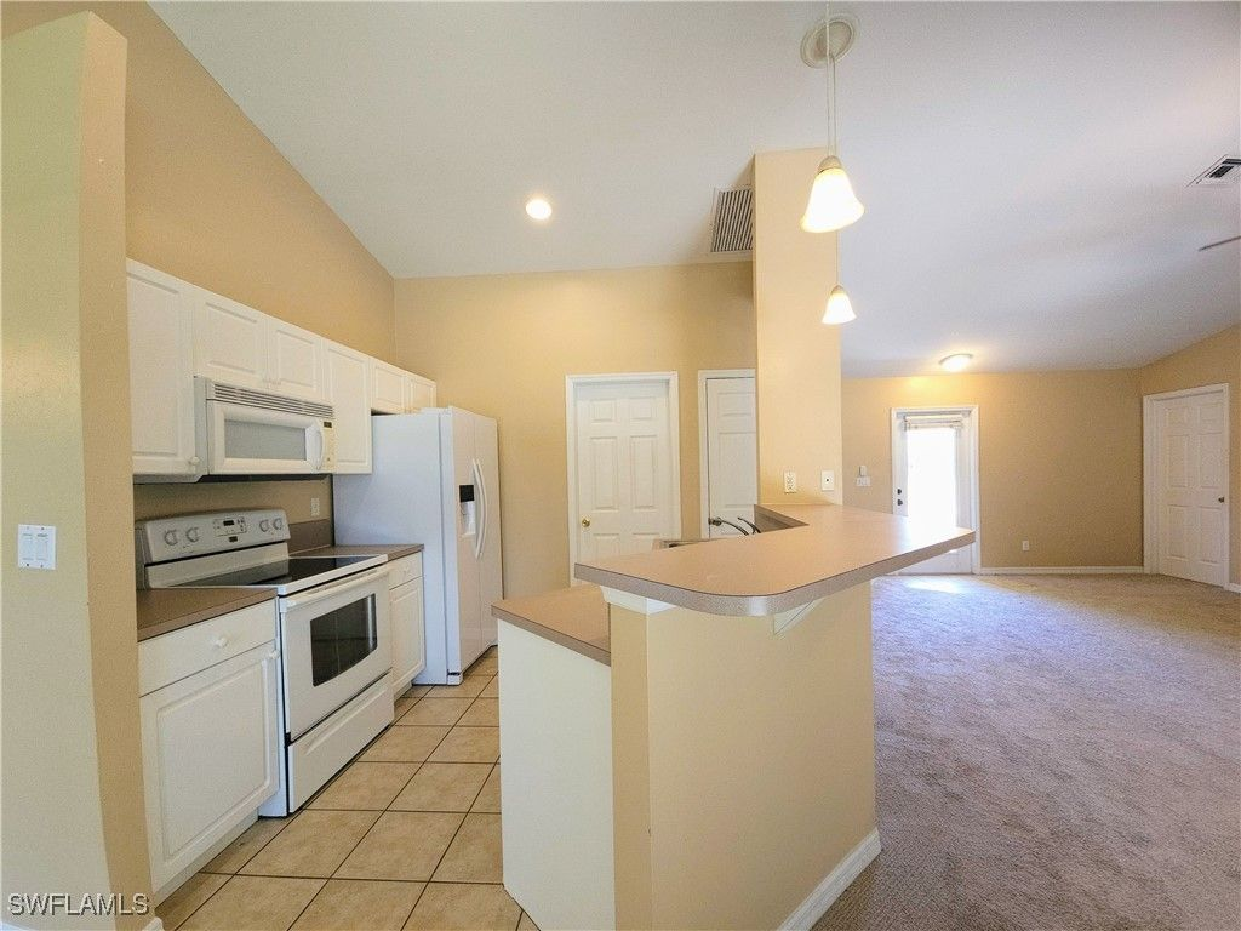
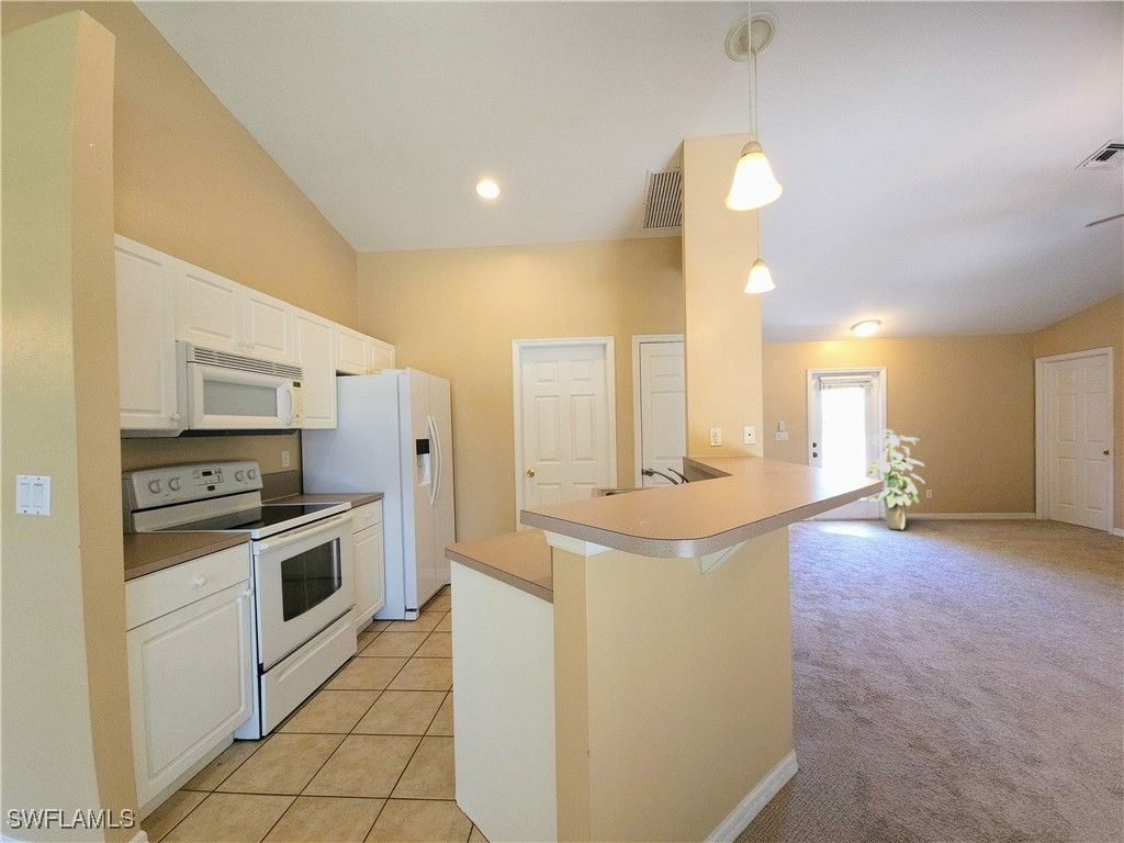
+ indoor plant (891, 479)
